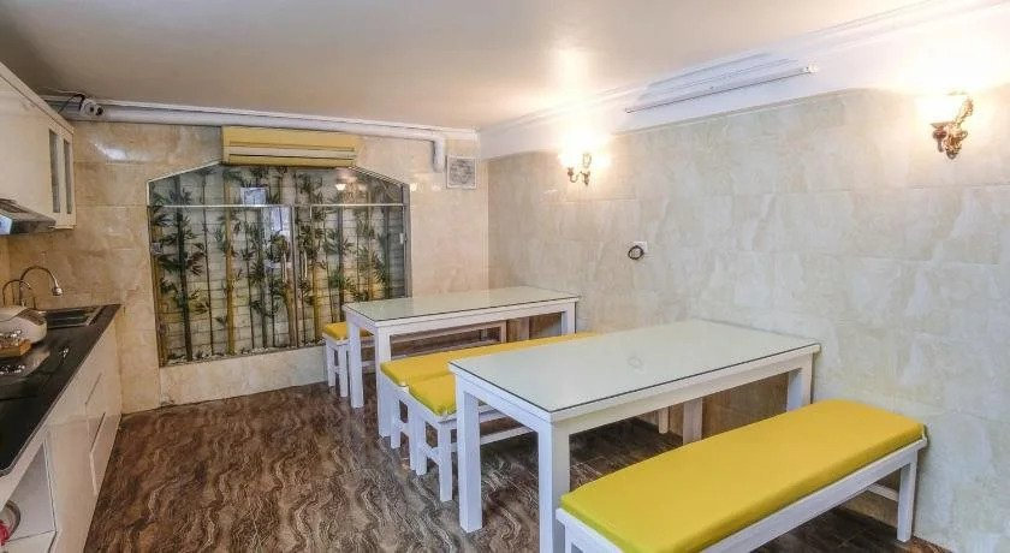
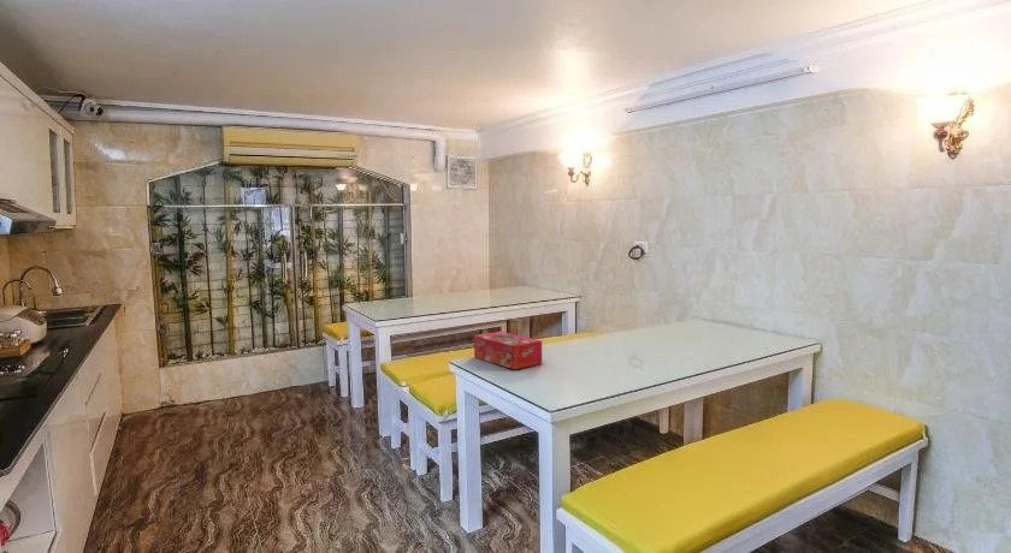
+ tissue box (507, 349)
